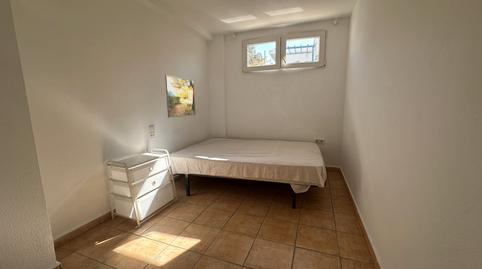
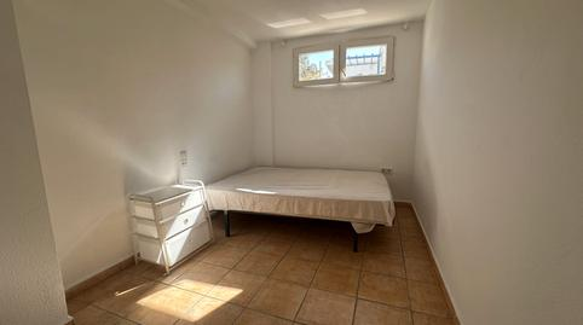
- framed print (182, 97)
